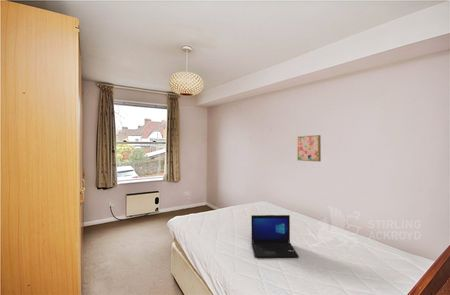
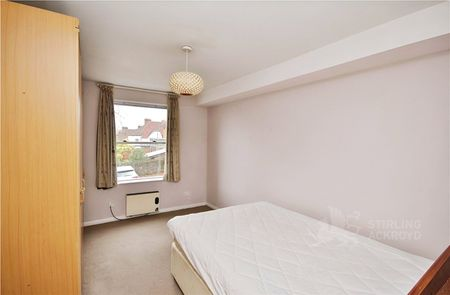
- laptop (273, 234)
- wall art (308, 148)
